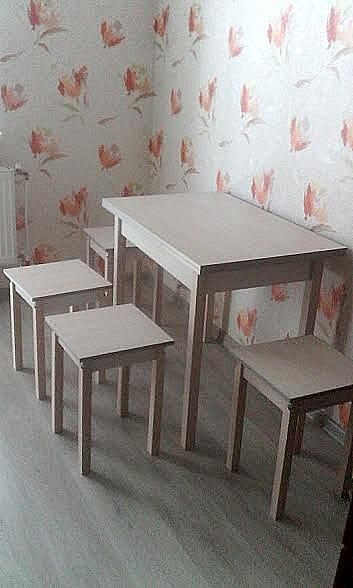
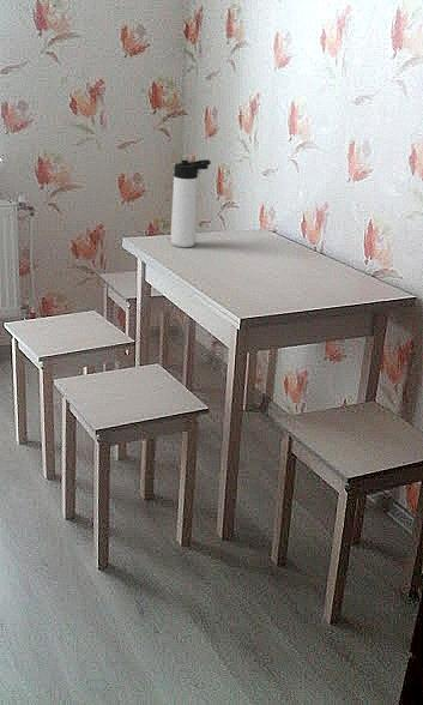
+ thermos bottle (189, 203)
